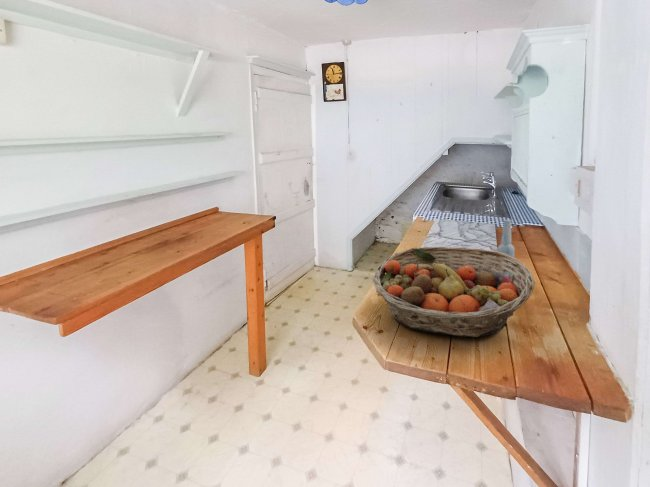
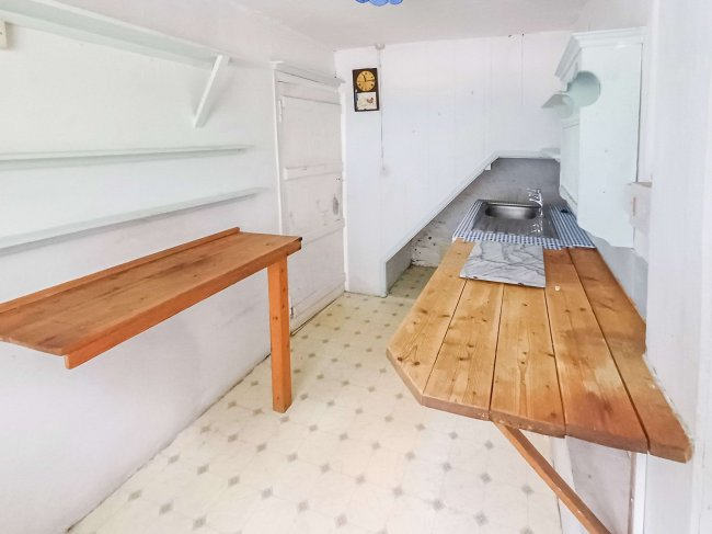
- bottle (506, 251)
- fruit basket (448, 287)
